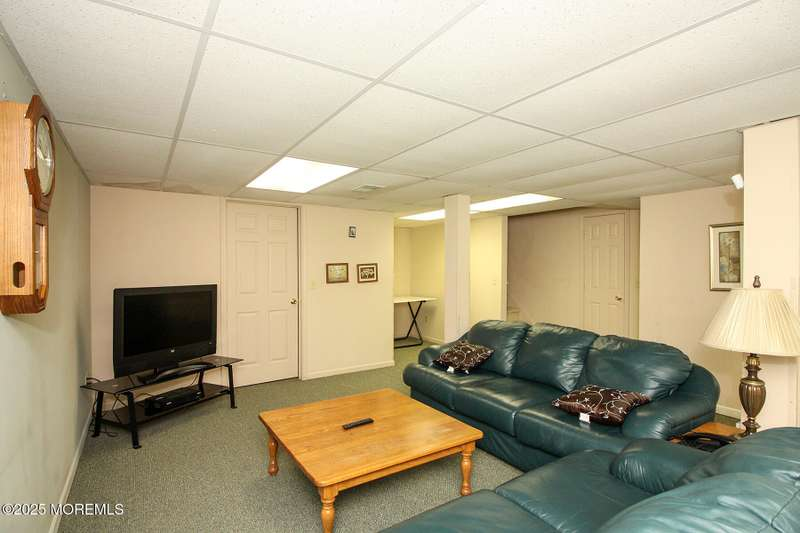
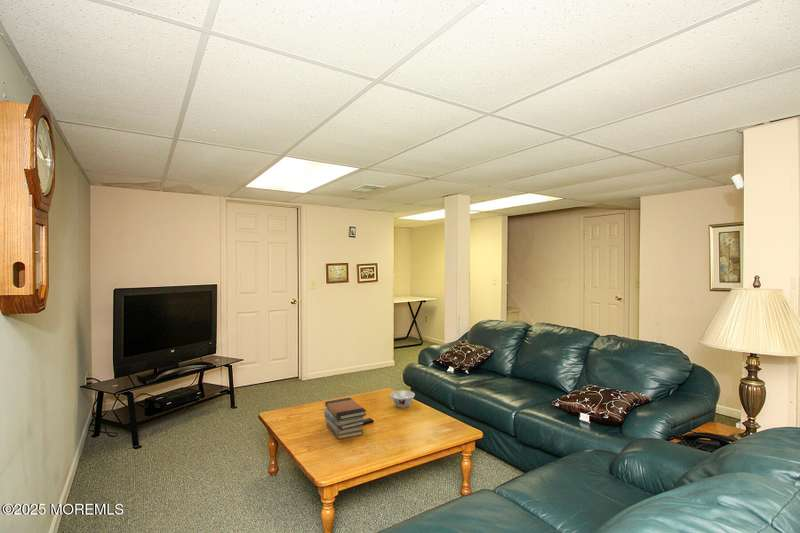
+ book stack (344, 417)
+ bowl (402, 399)
